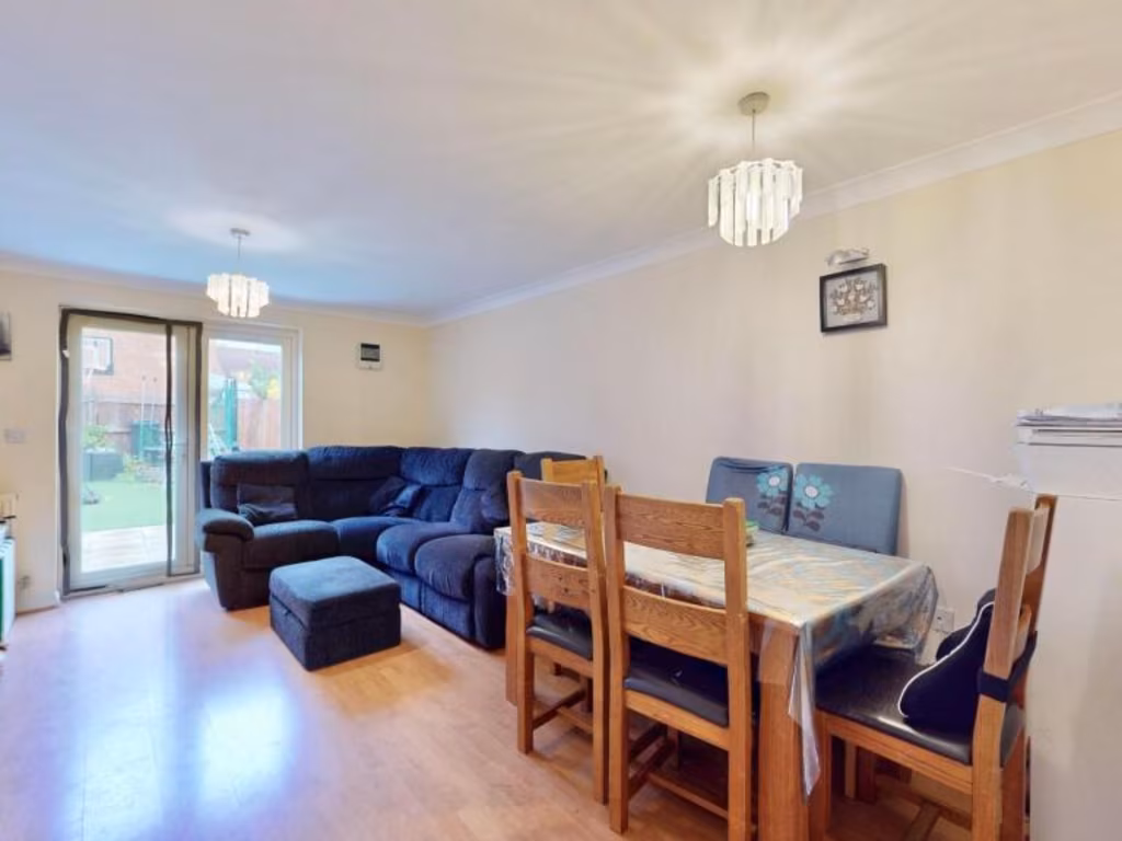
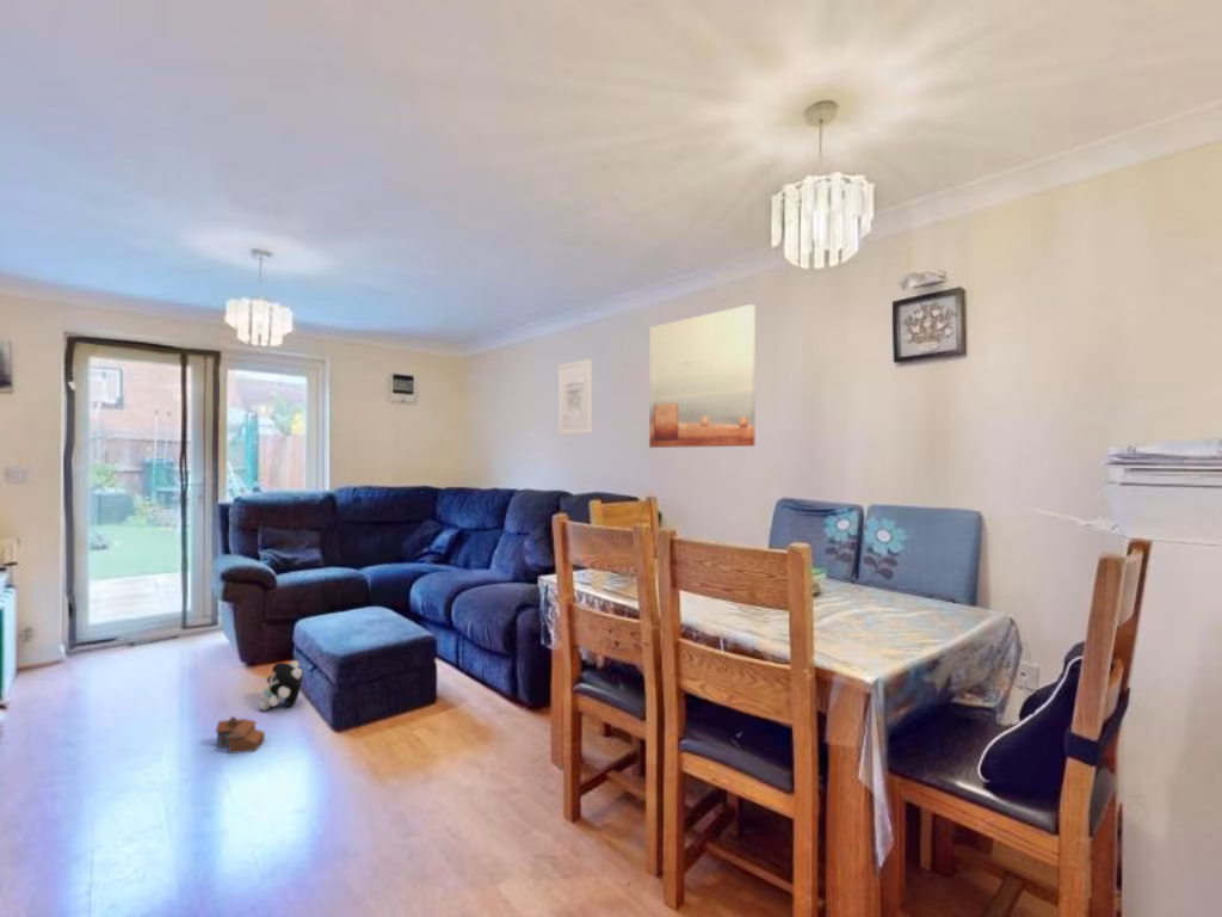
+ toy house (241, 730)
+ wall art (698, 382)
+ plush toy (280, 685)
+ wall art (574, 398)
